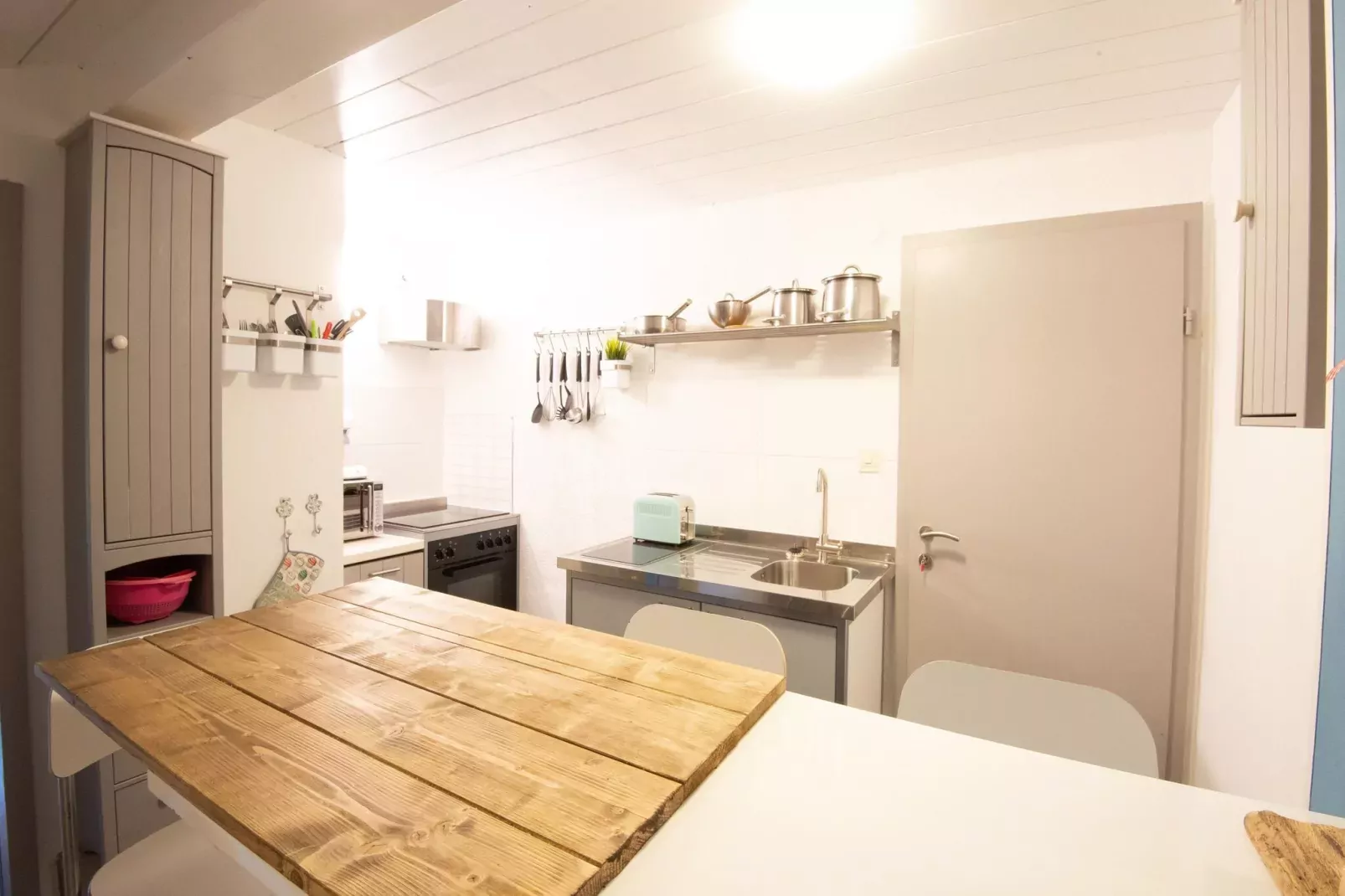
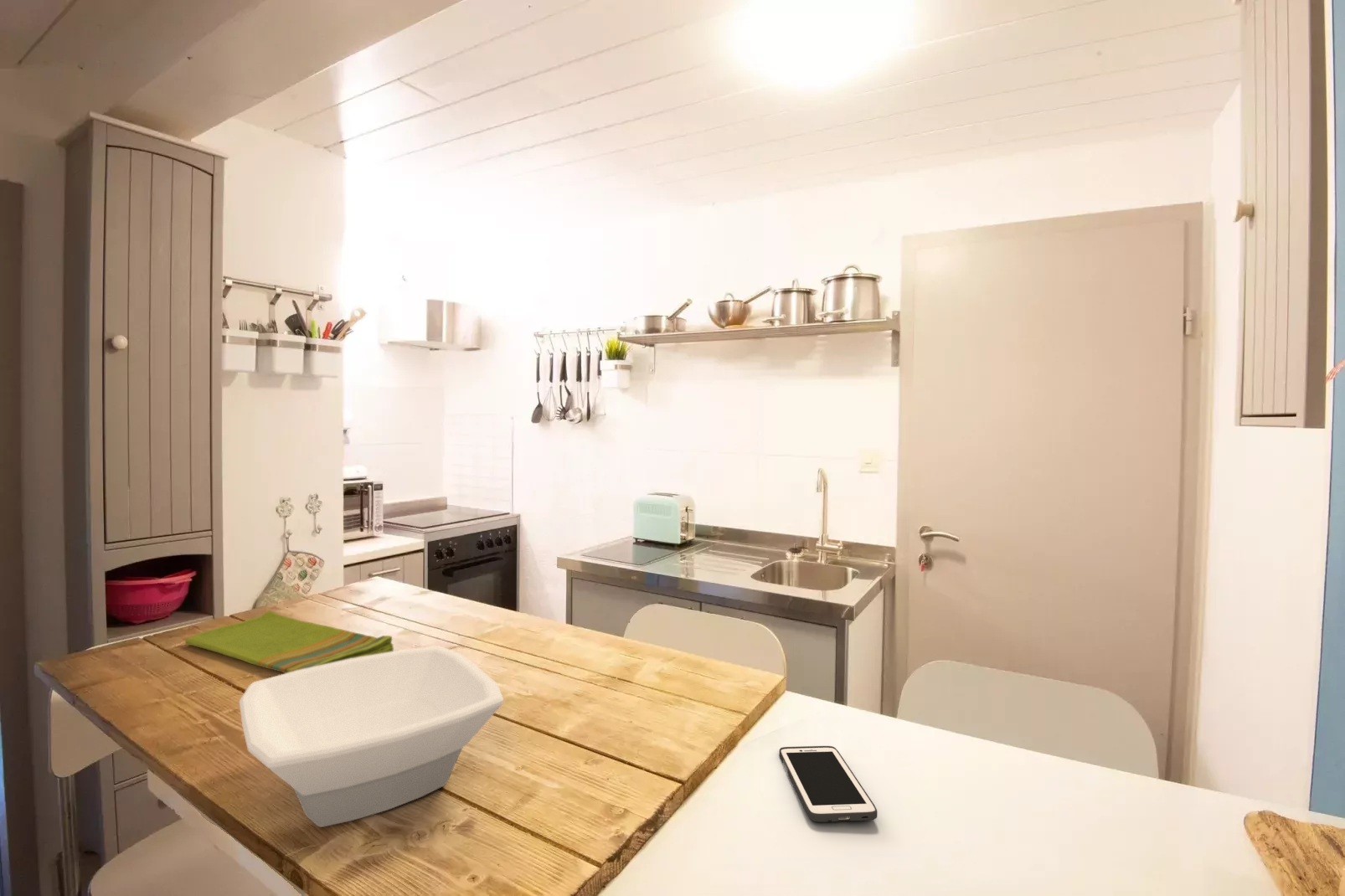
+ bowl (373, 734)
+ cell phone (823, 780)
+ dish towel (288, 641)
